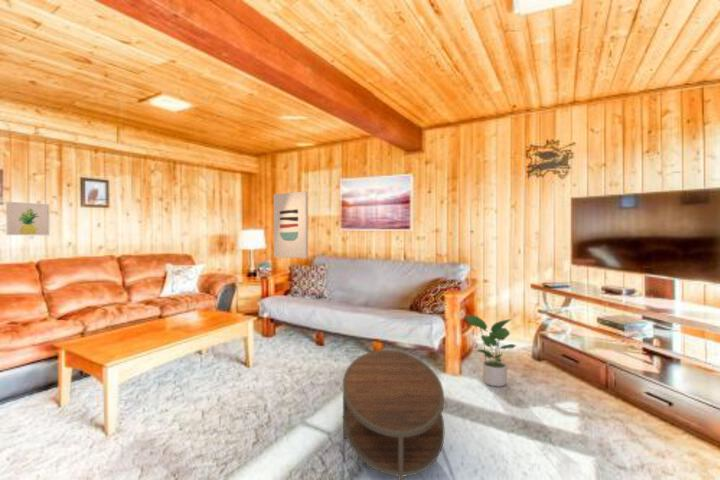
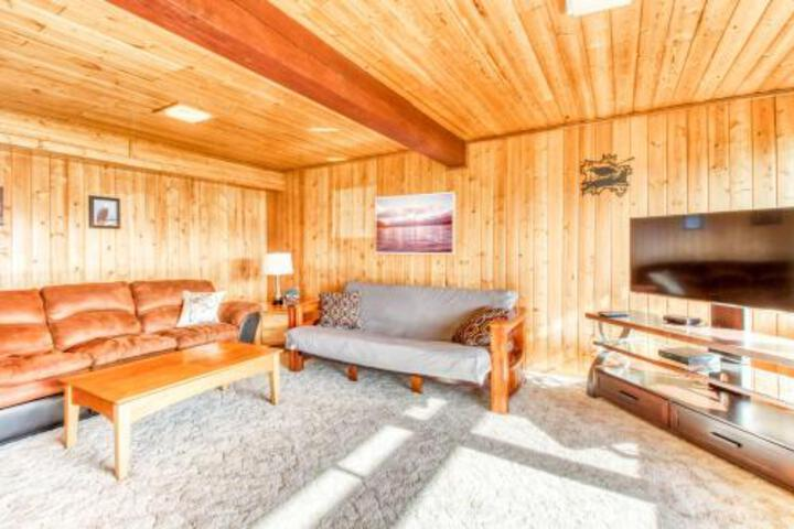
- wall art (28, 219)
- coffee table (391, 408)
- wall art (290, 225)
- potted plant (493, 346)
